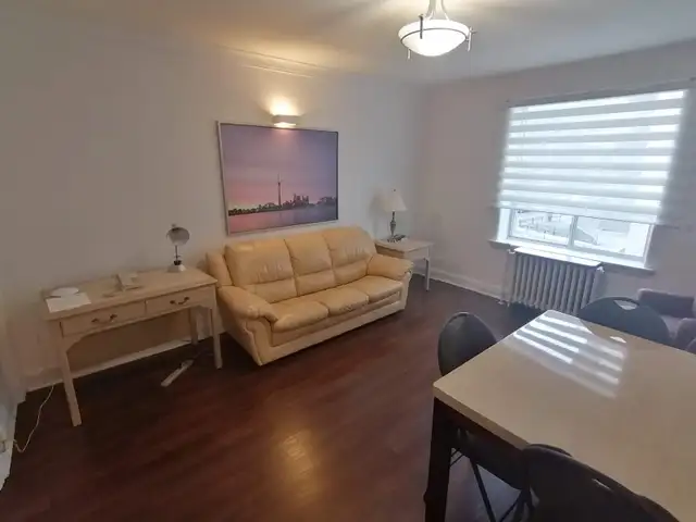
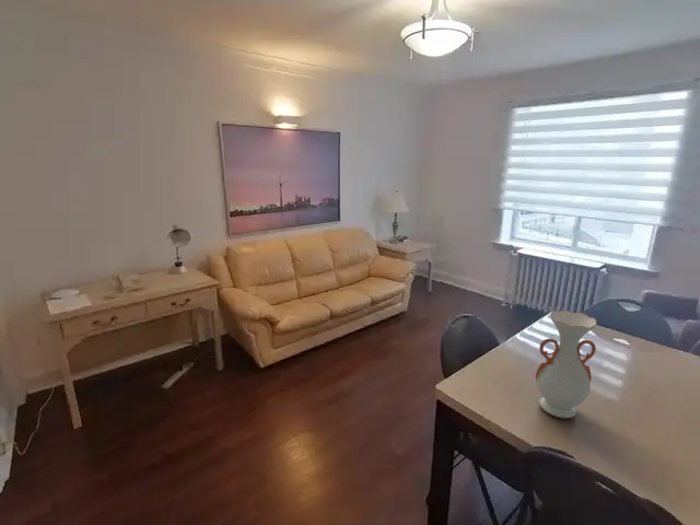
+ vase (564, 364)
